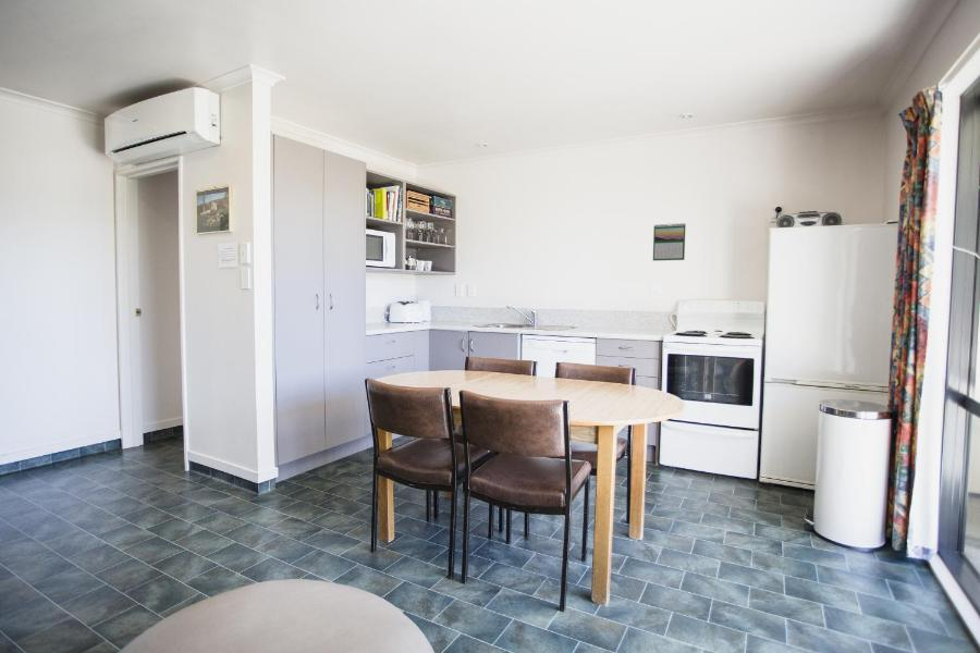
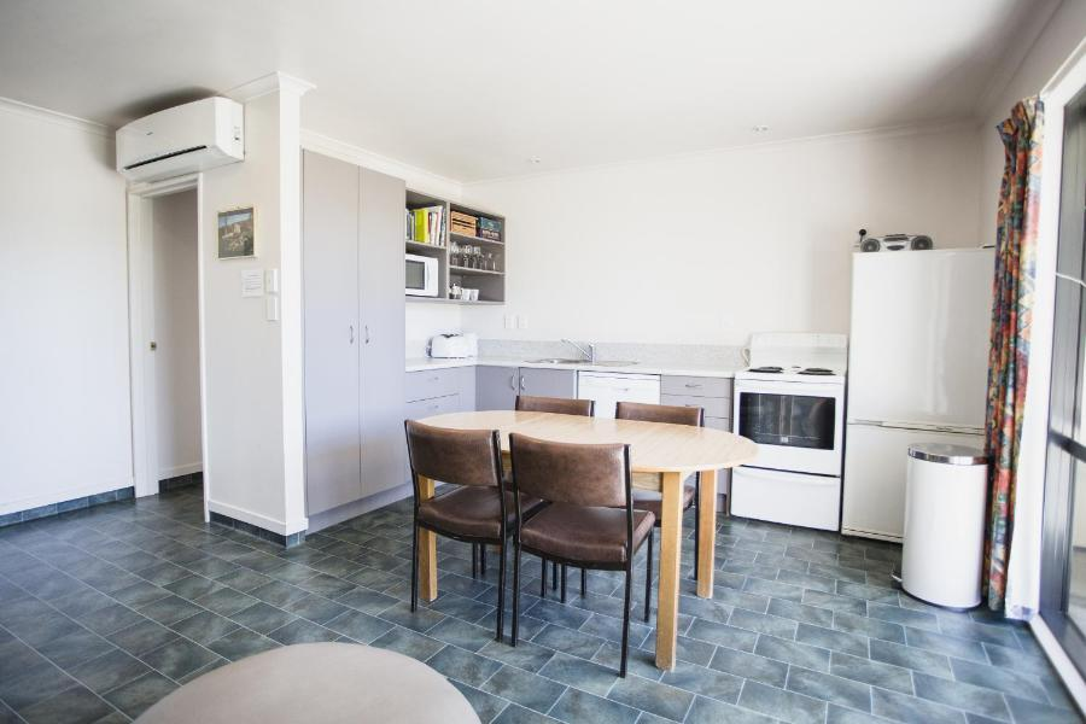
- calendar (669, 242)
